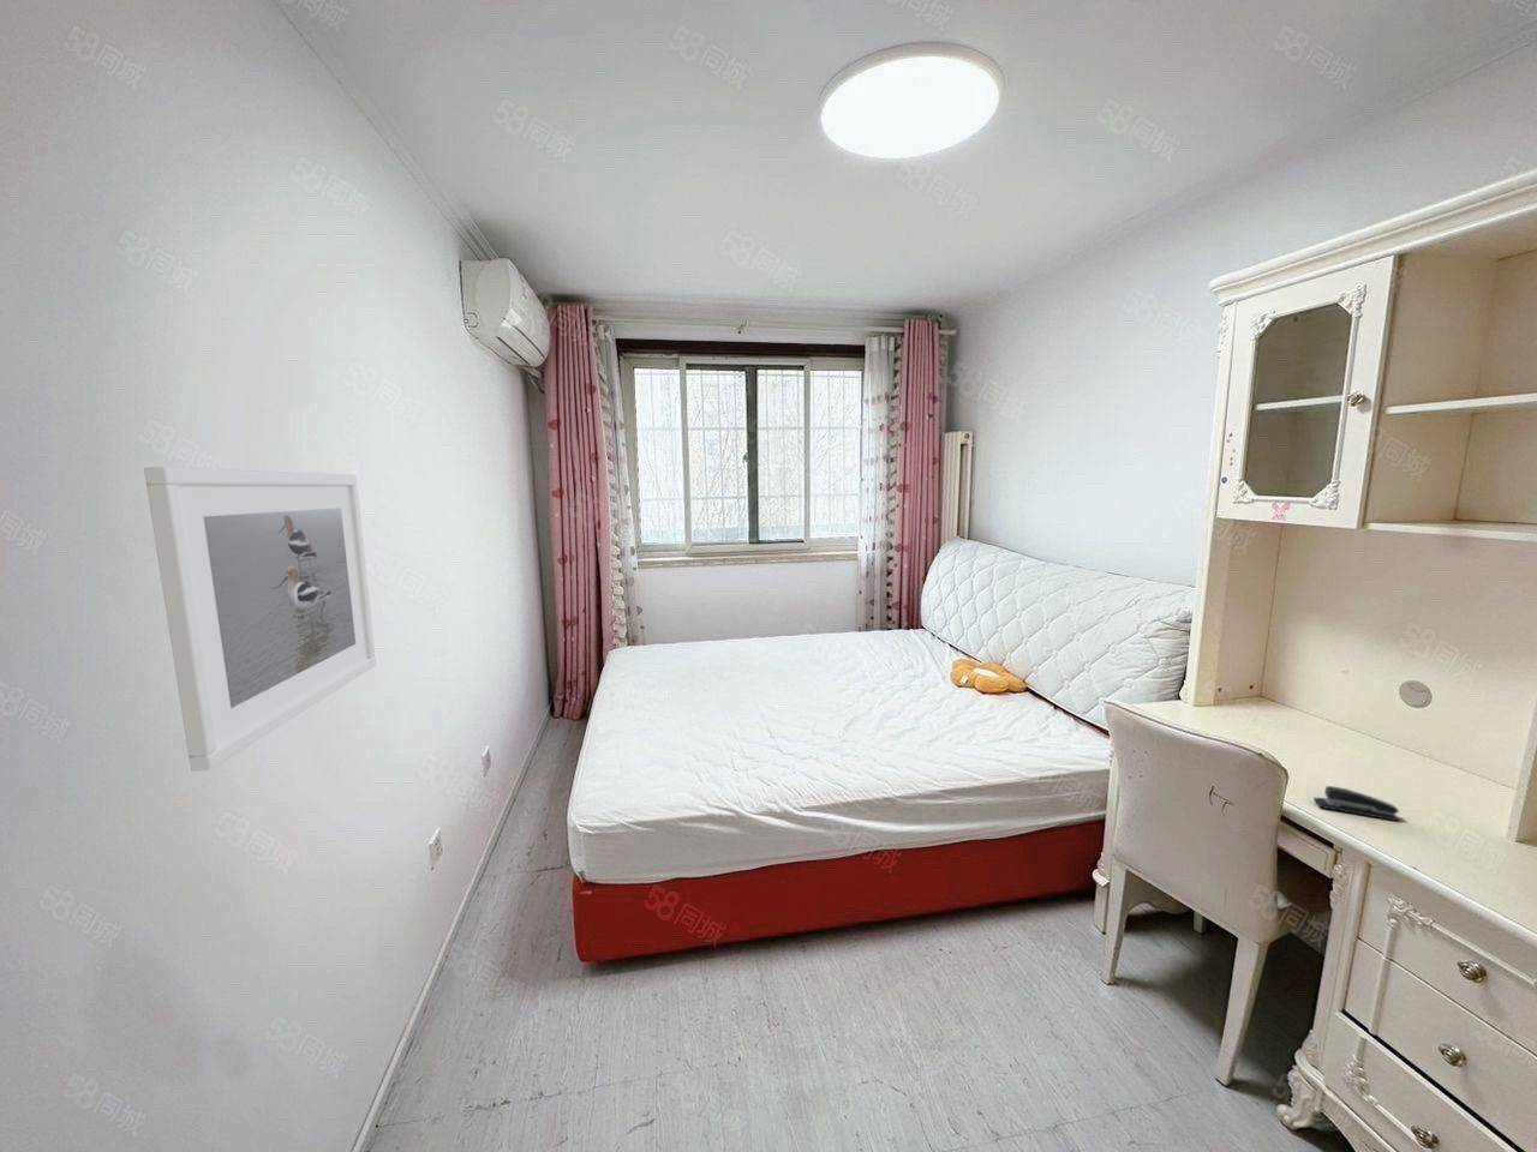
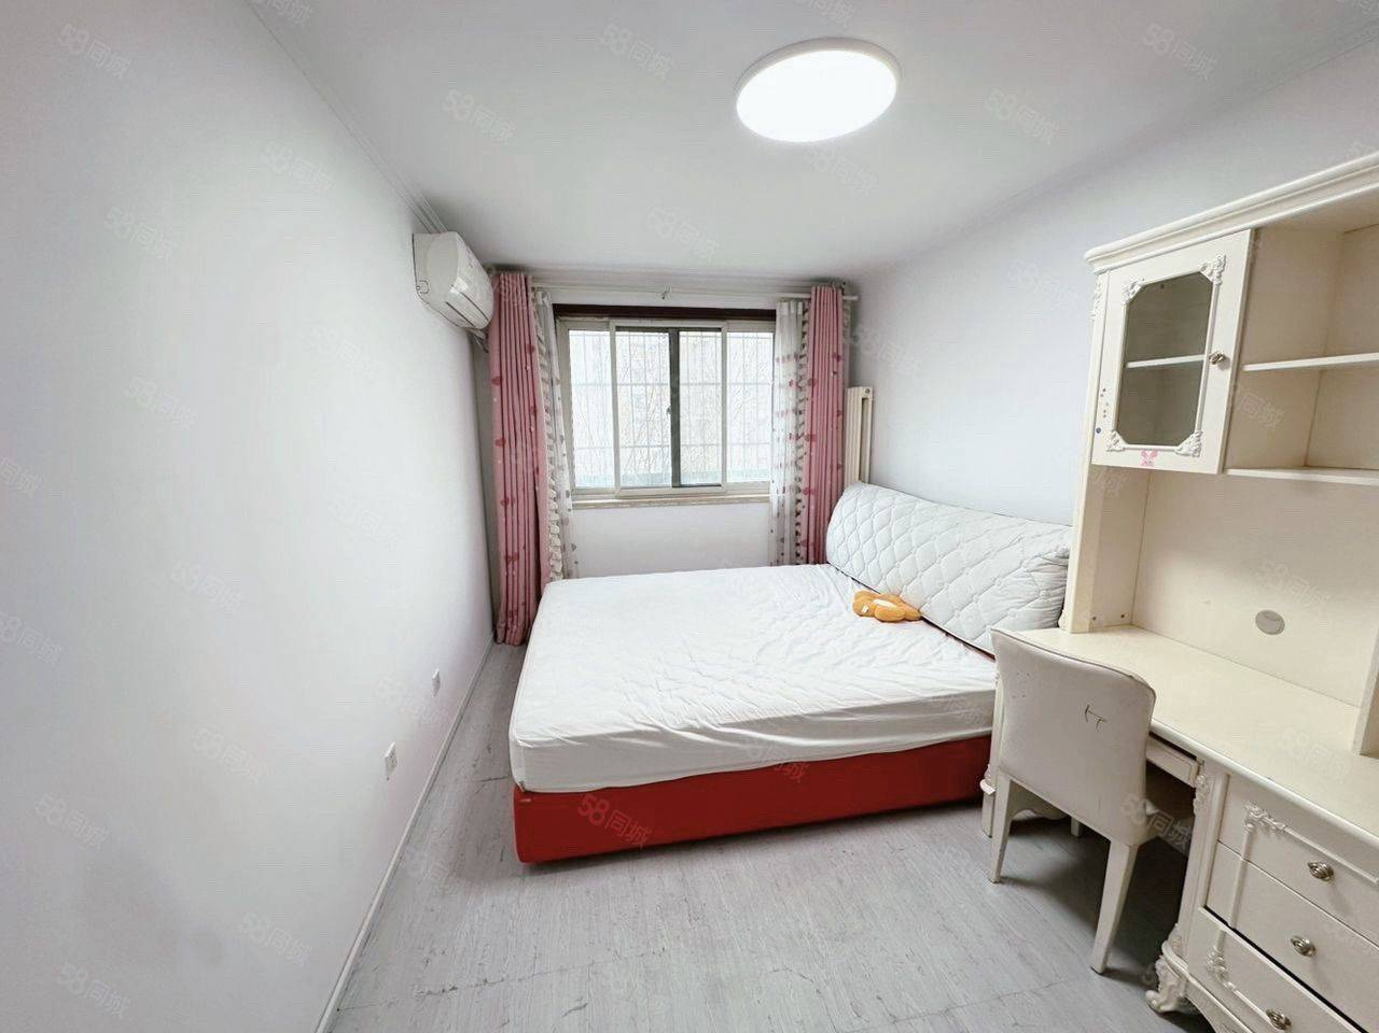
- stapler (1355, 801)
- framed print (290, 592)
